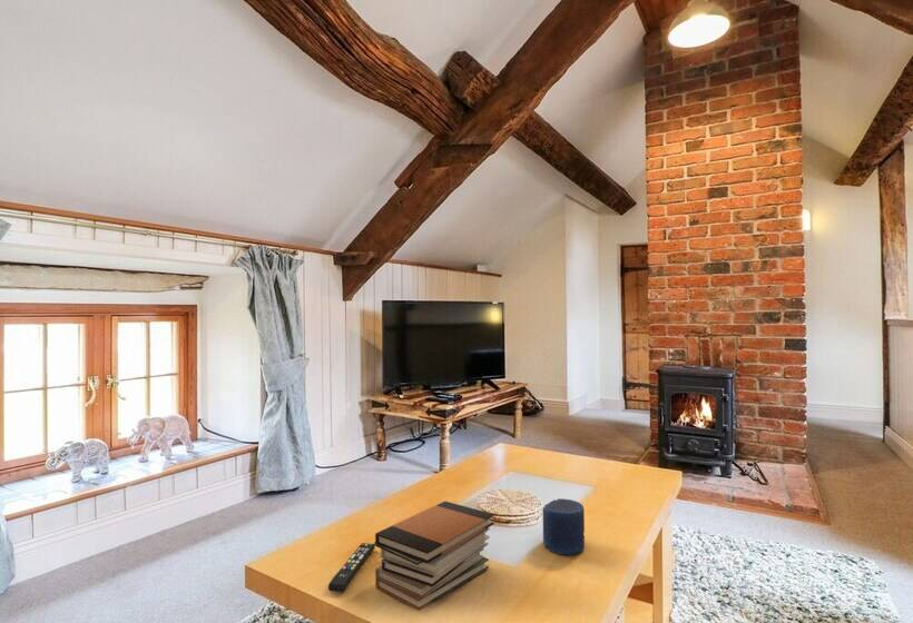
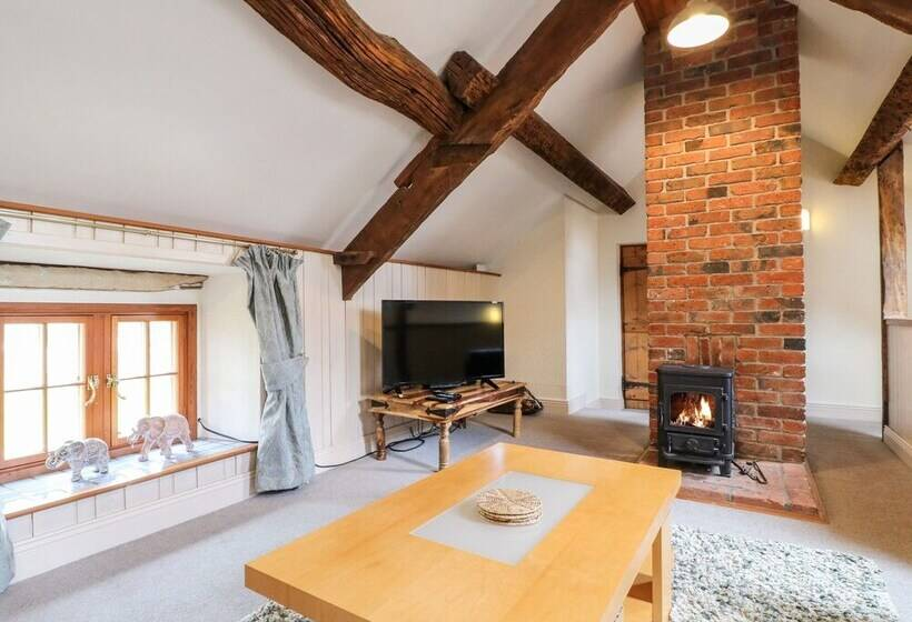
- candle (563, 525)
- remote control (353, 564)
- book stack (436, 550)
